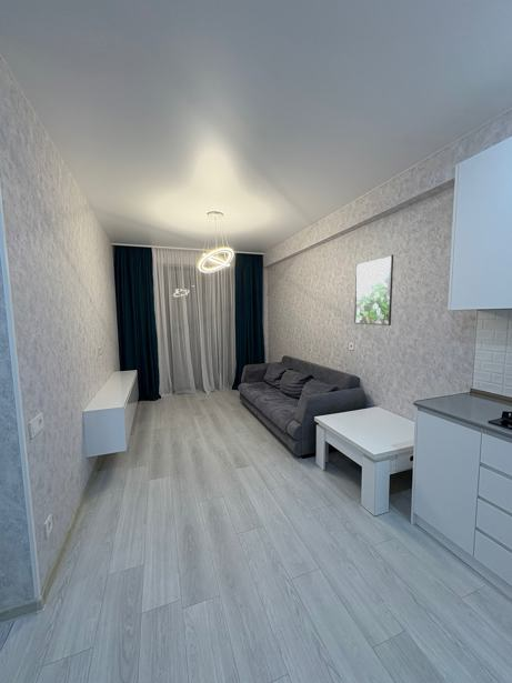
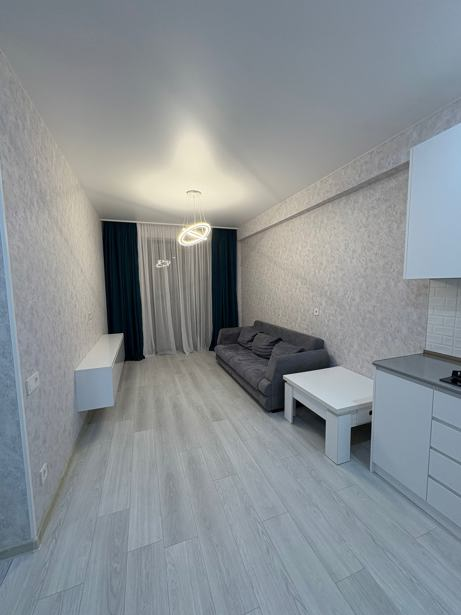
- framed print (371, 292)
